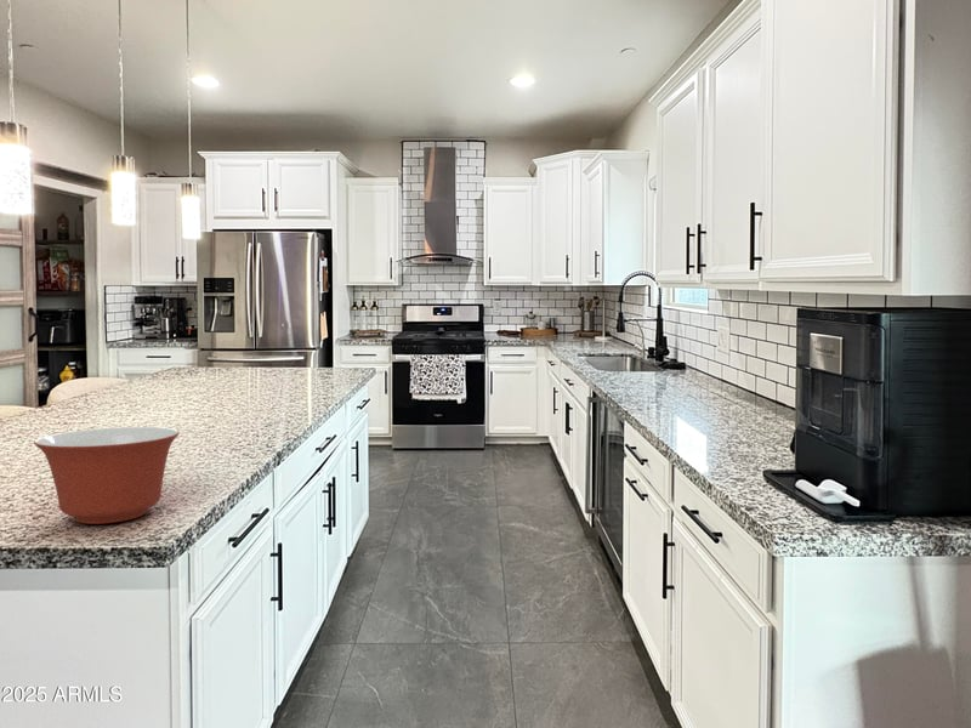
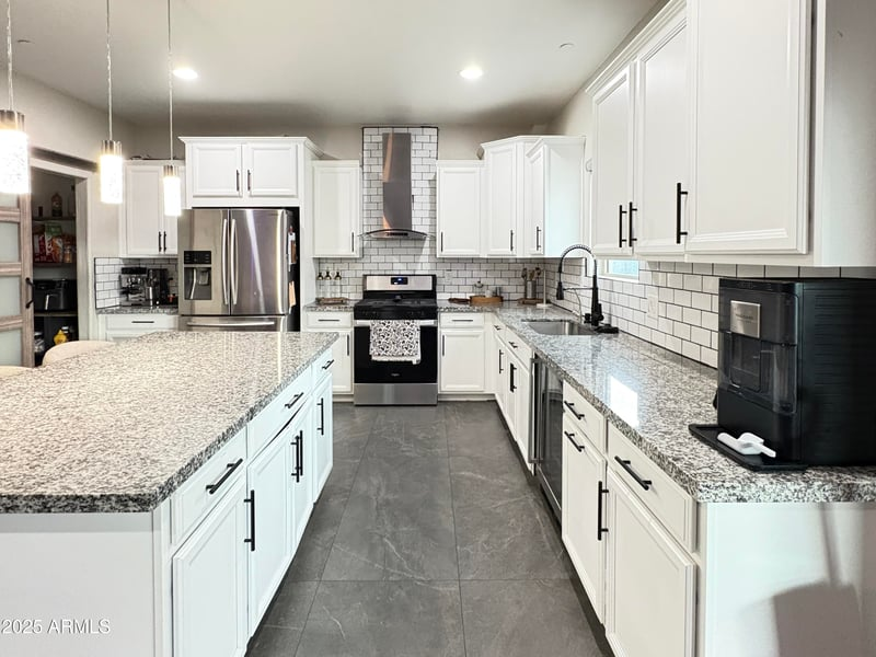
- mixing bowl (110, 474)
